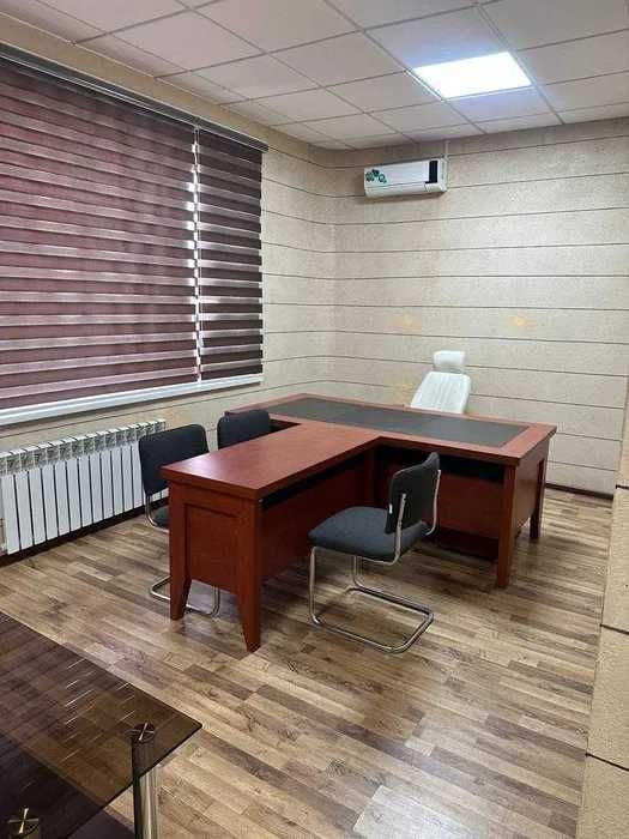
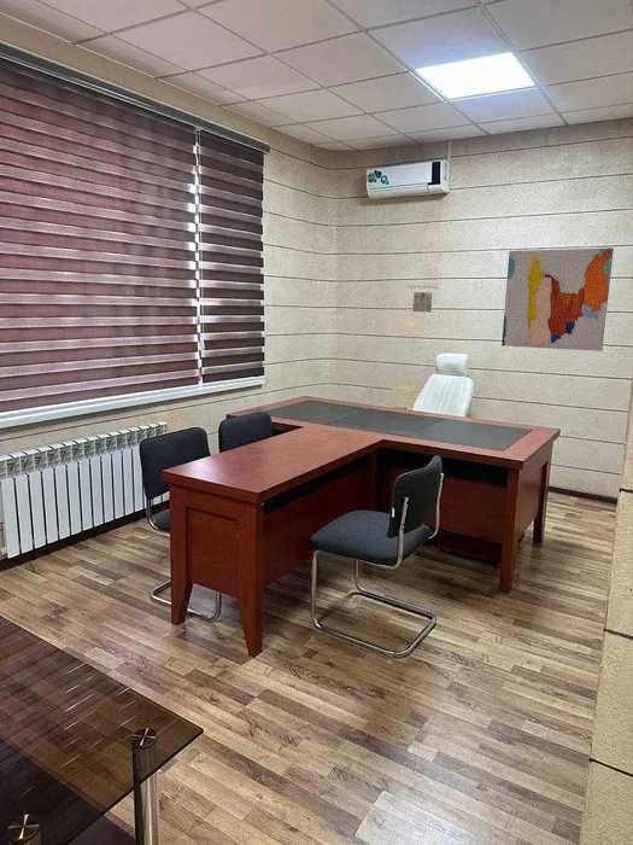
+ wall art (555, 299)
+ calendar (421, 298)
